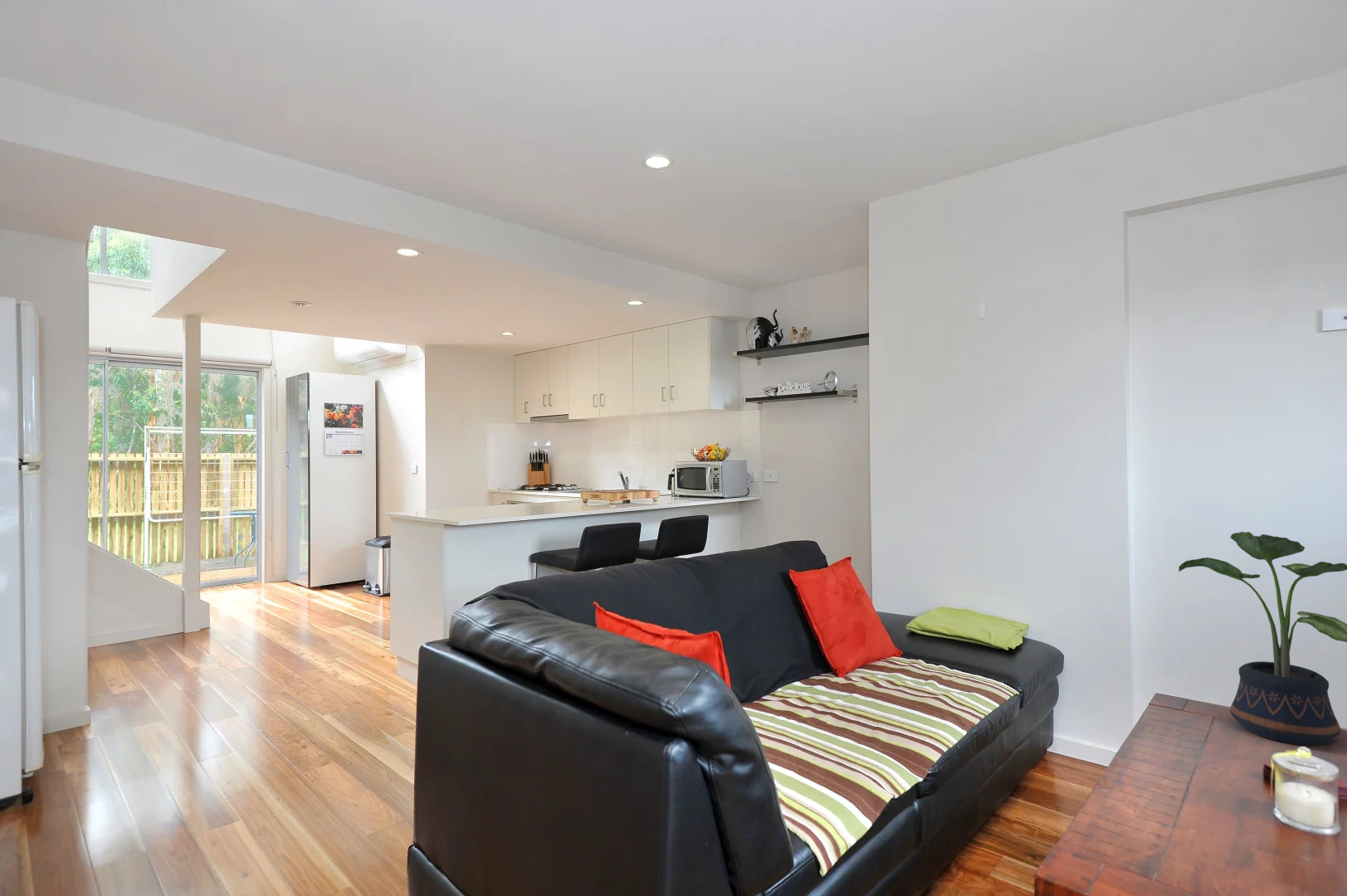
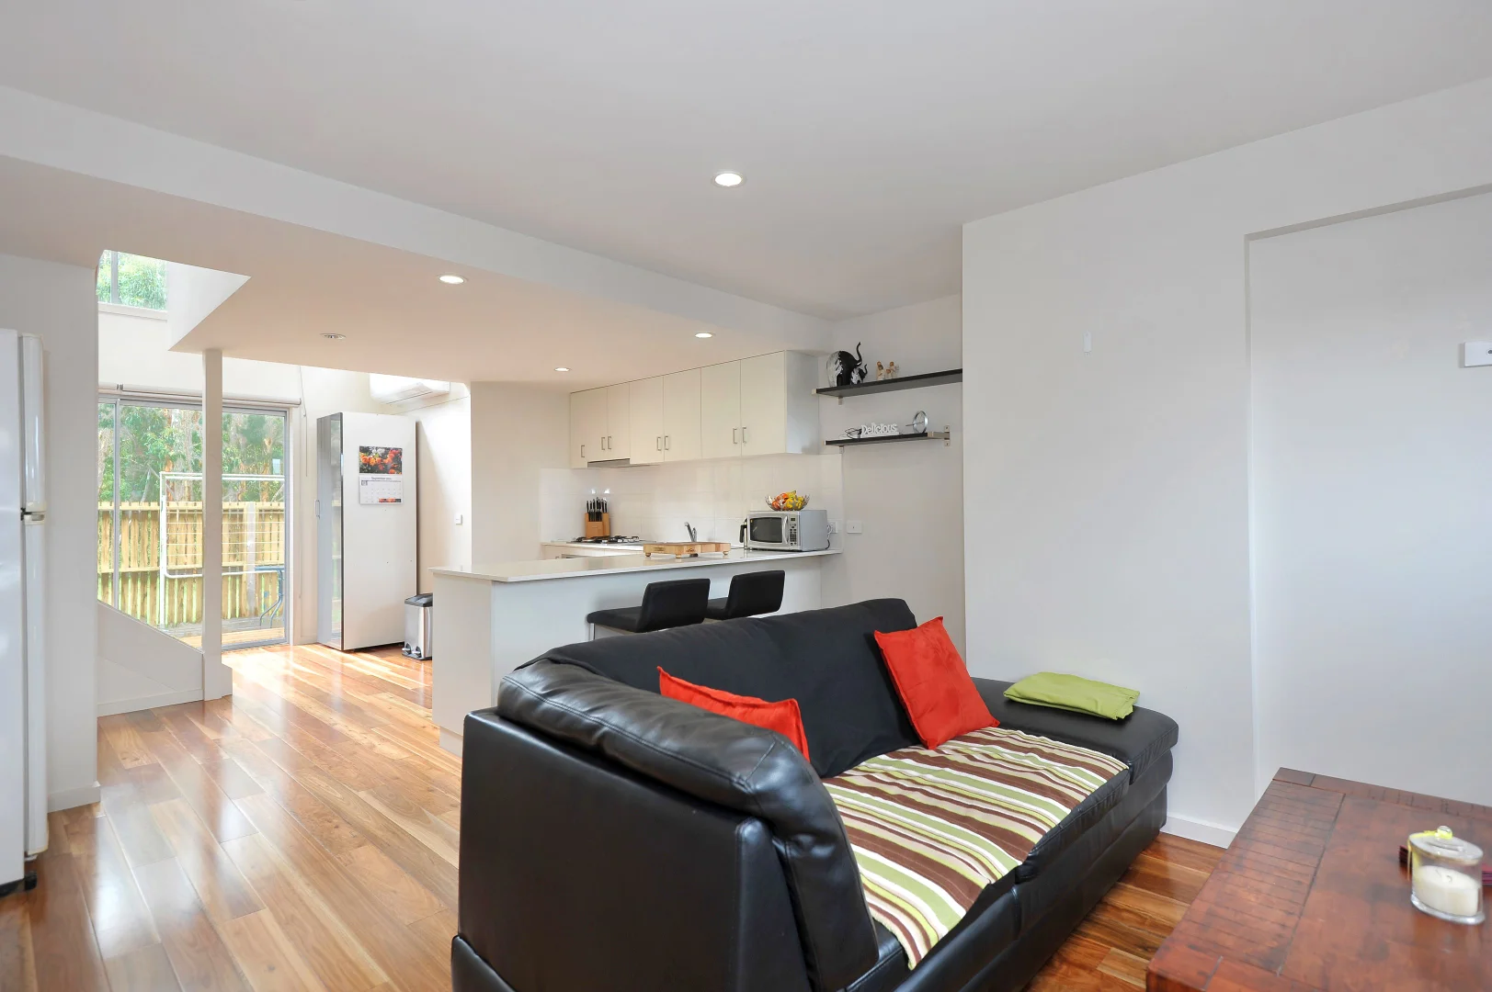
- potted plant (1269, 621)
